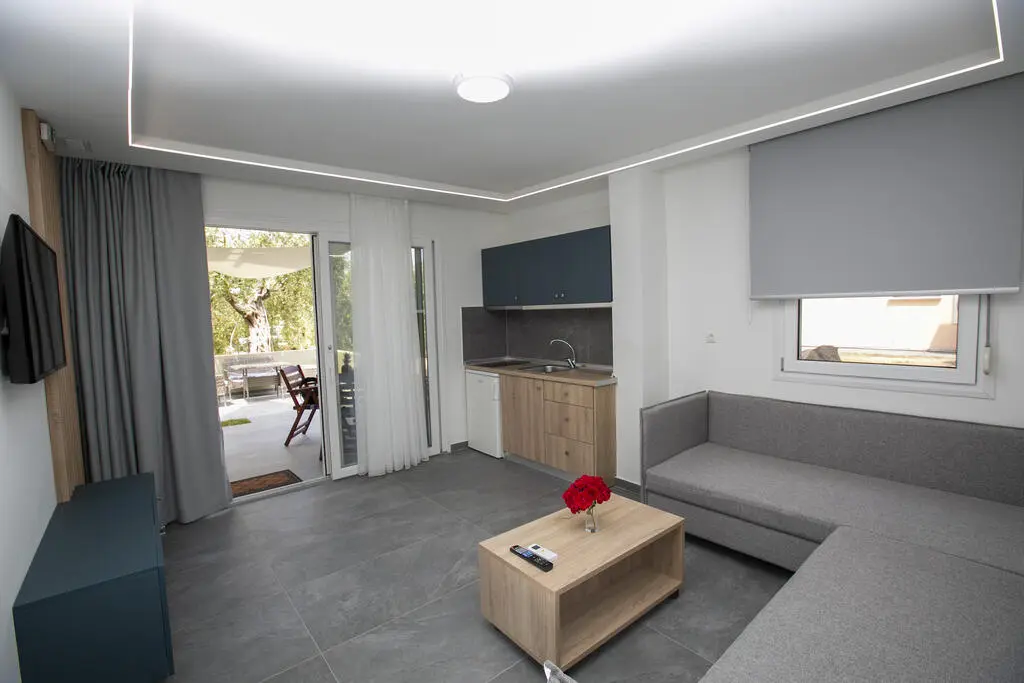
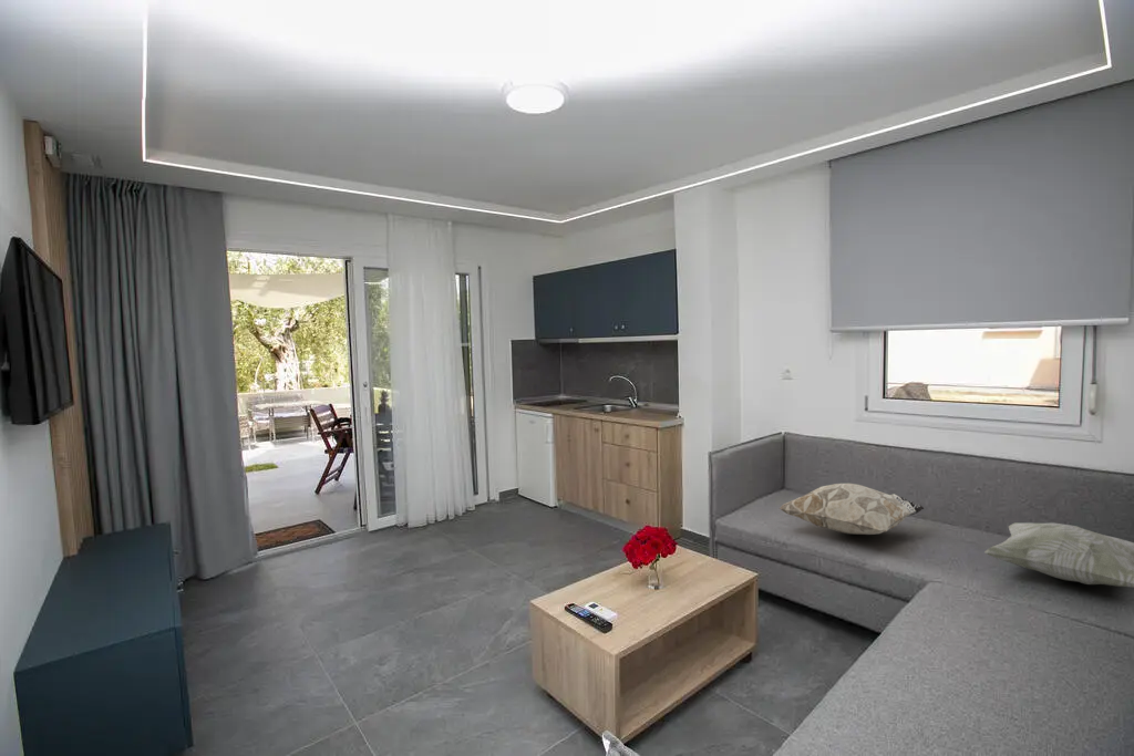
+ decorative pillow (1068, 551)
+ decorative pillow (850, 508)
